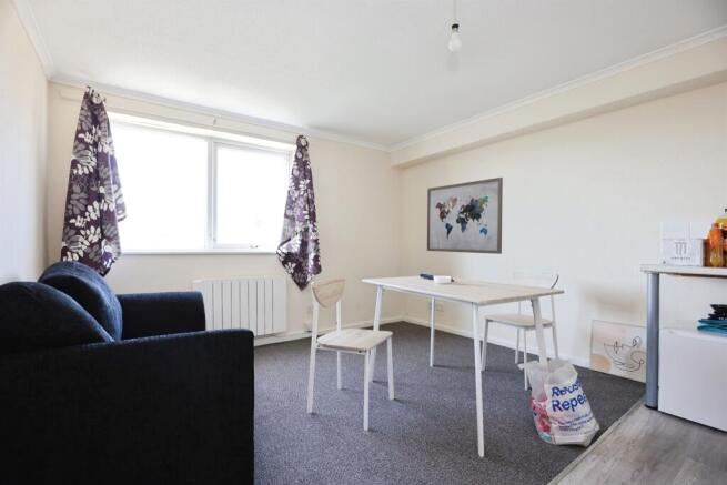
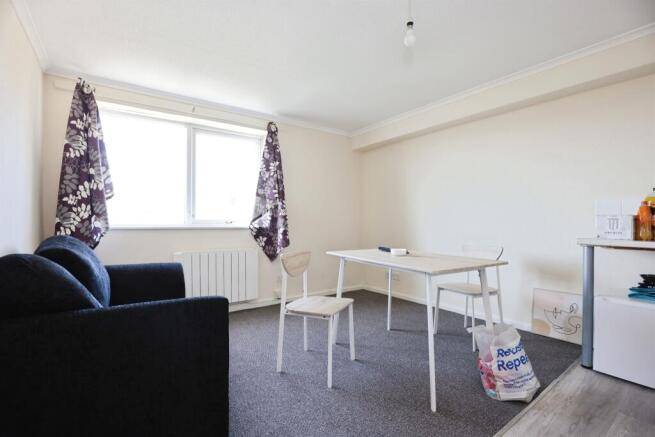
- wall art (461, 218)
